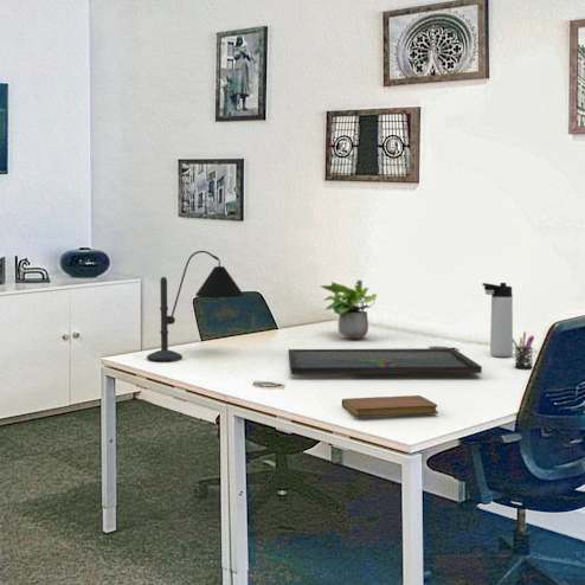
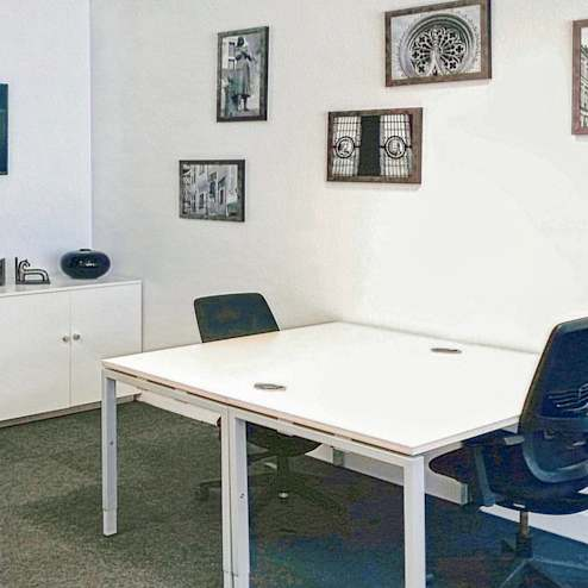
- desk lamp (199, 296)
- monitor (378, 360)
- thermos bottle (496, 319)
- notebook (388, 405)
- potted plant (348, 308)
- pen holder (522, 349)
